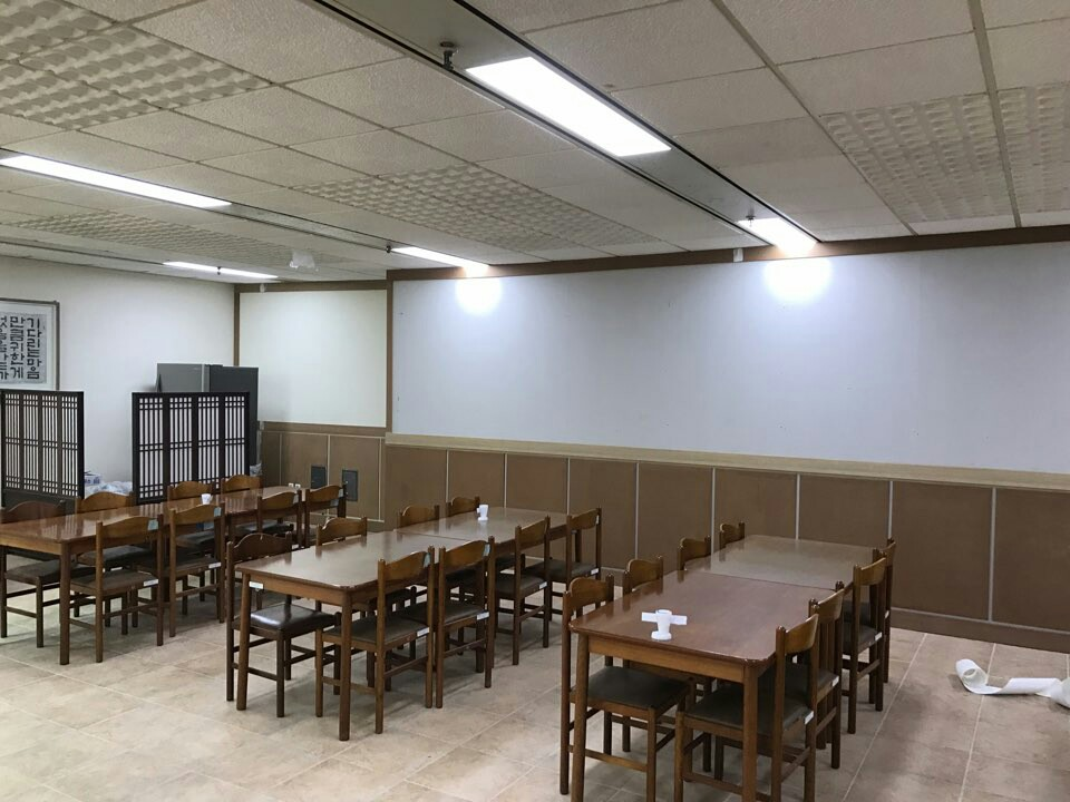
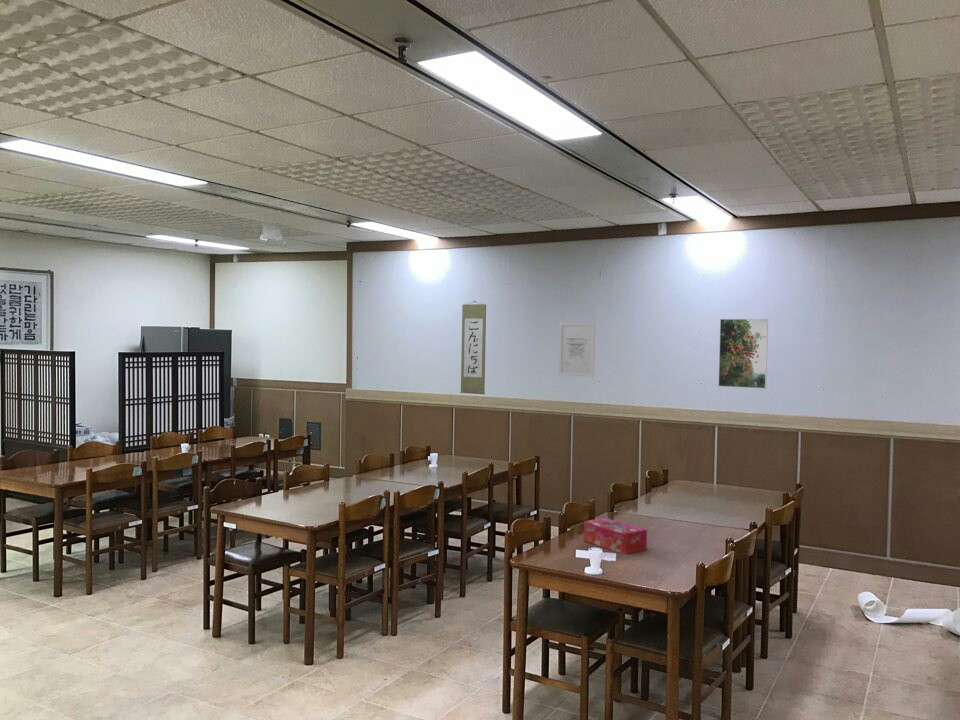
+ tissue box (614, 535)
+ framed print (742, 353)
+ wall art (576, 349)
+ wall scroll (473, 347)
